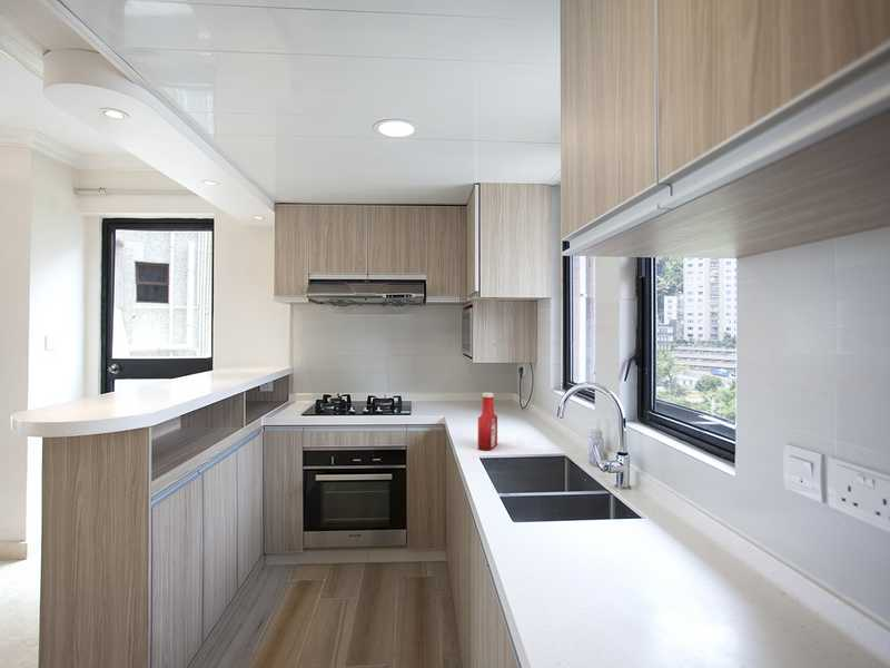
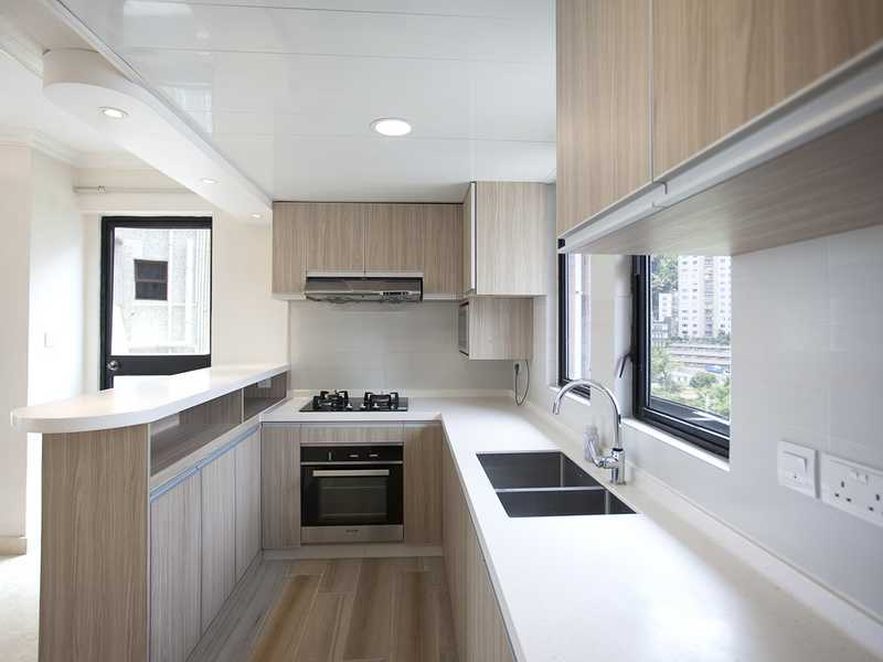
- soap bottle (487, 420)
